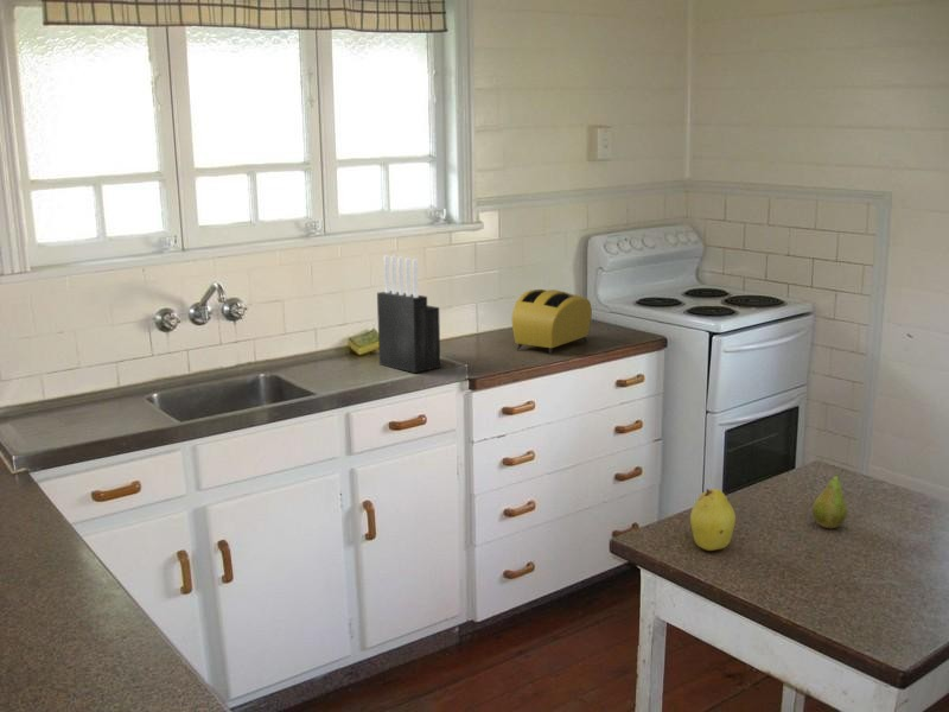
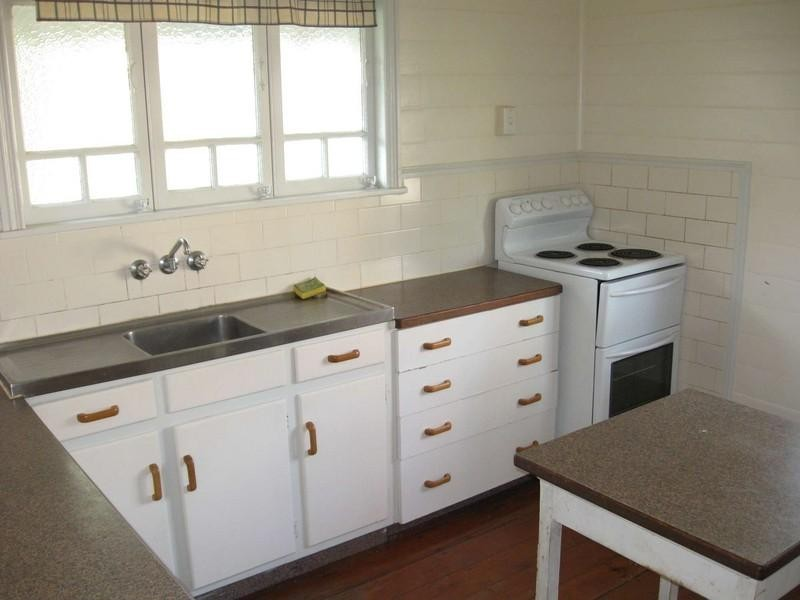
- knife block (410, 311)
- toaster (553, 318)
- fruit (830, 498)
- fruit (712, 517)
